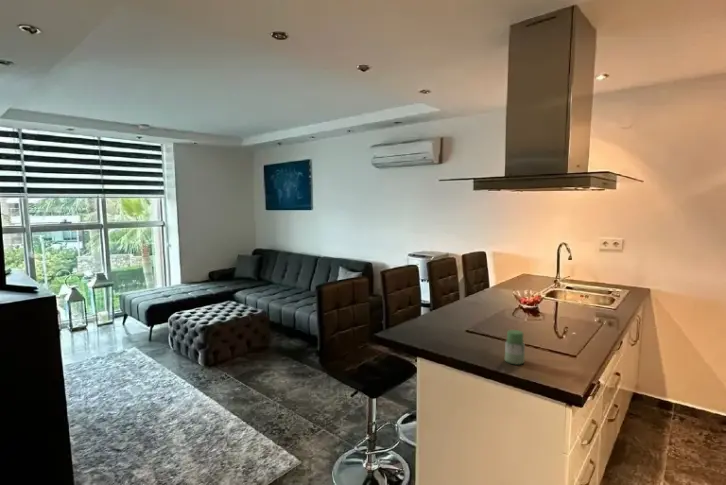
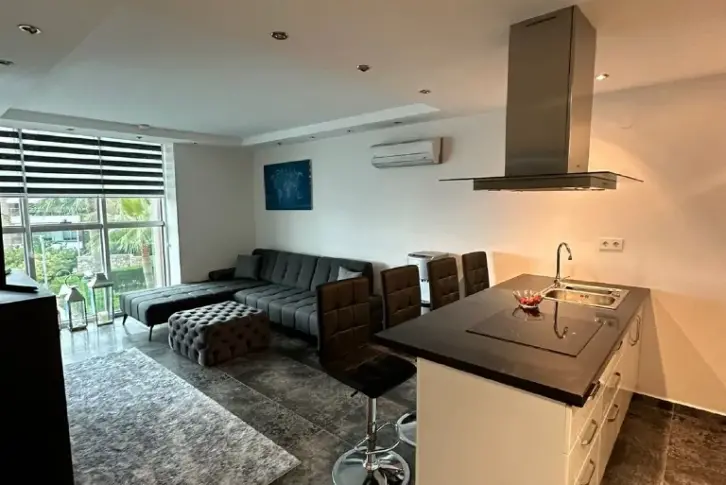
- jar (514, 346)
